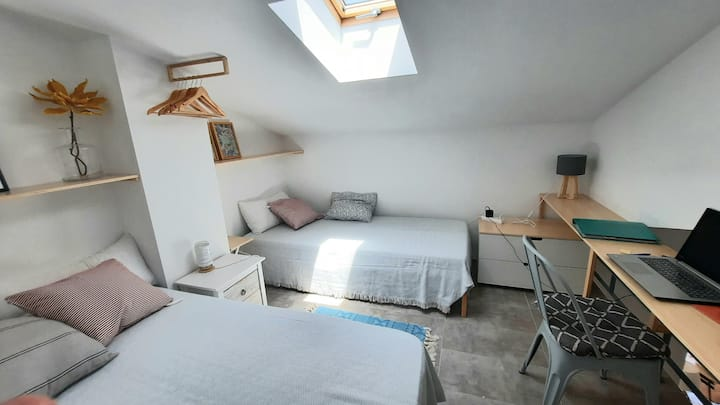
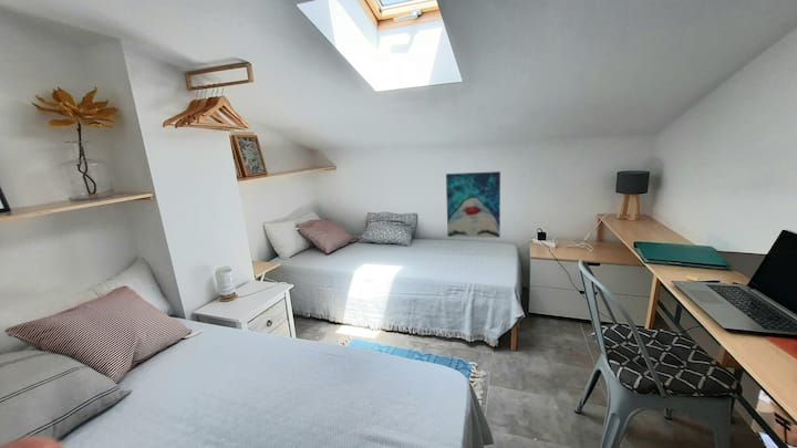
+ wall art (473, 205)
